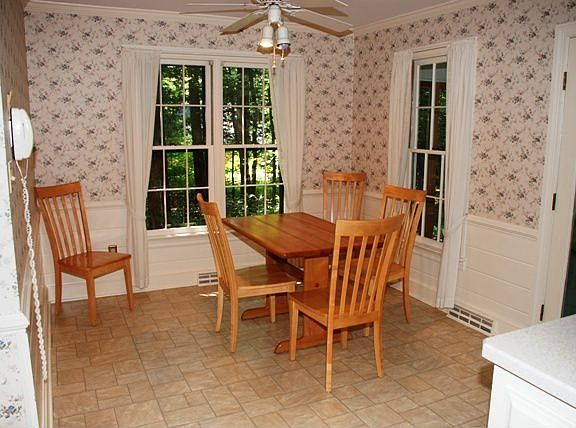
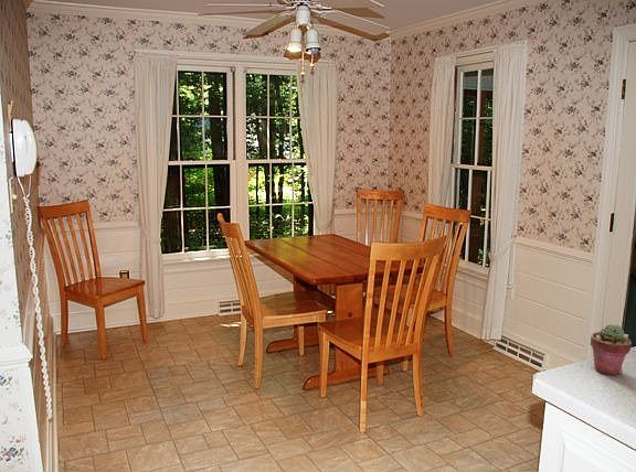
+ potted succulent (610, 347)
